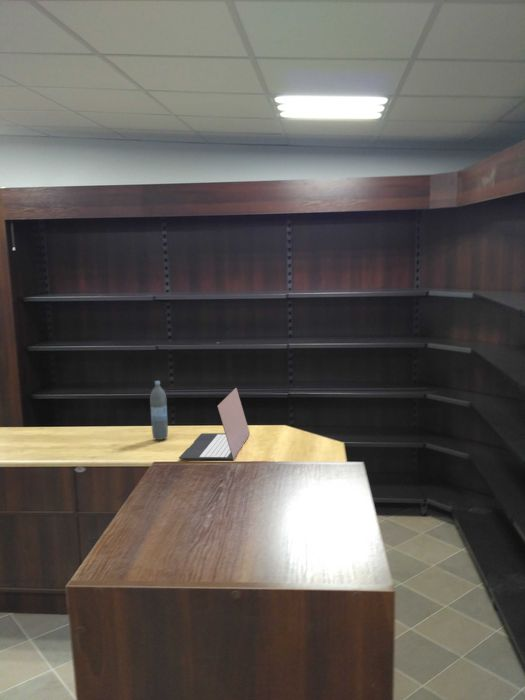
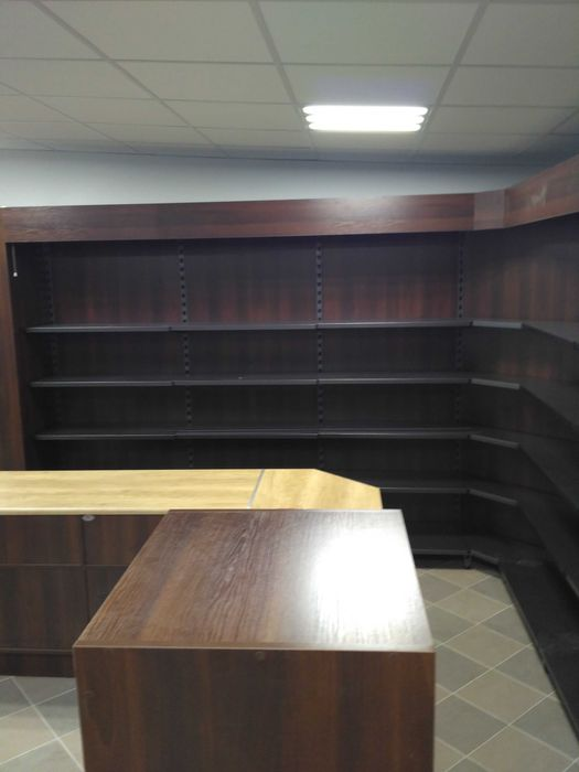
- laptop (221, 420)
- water bottle (158, 410)
